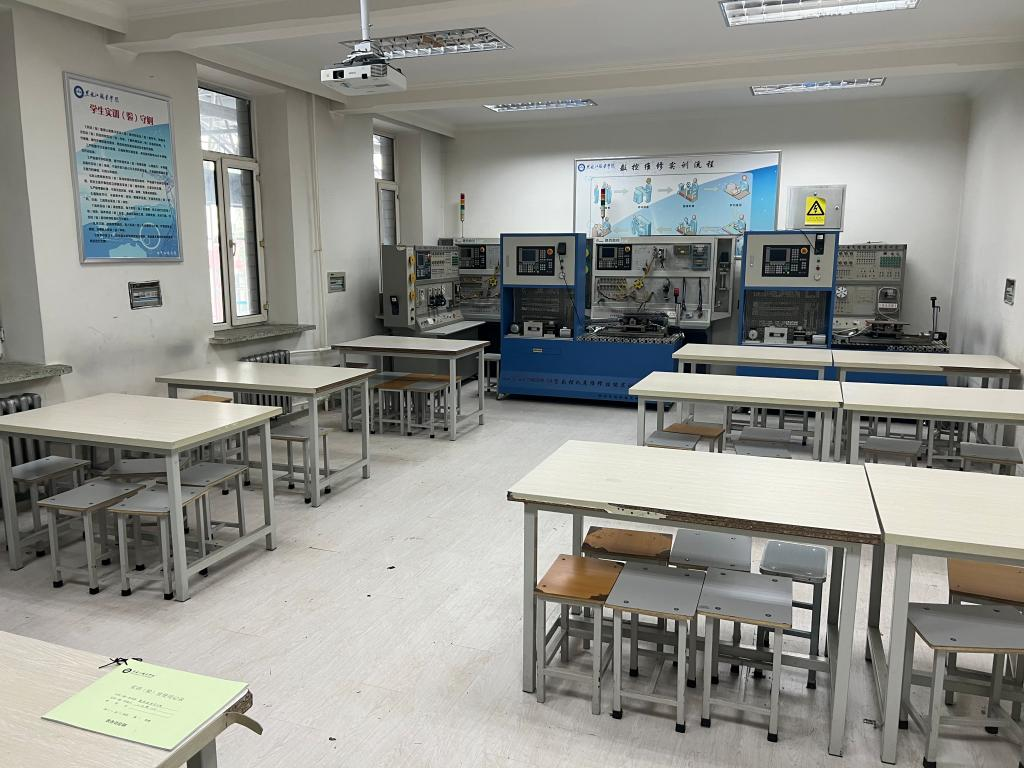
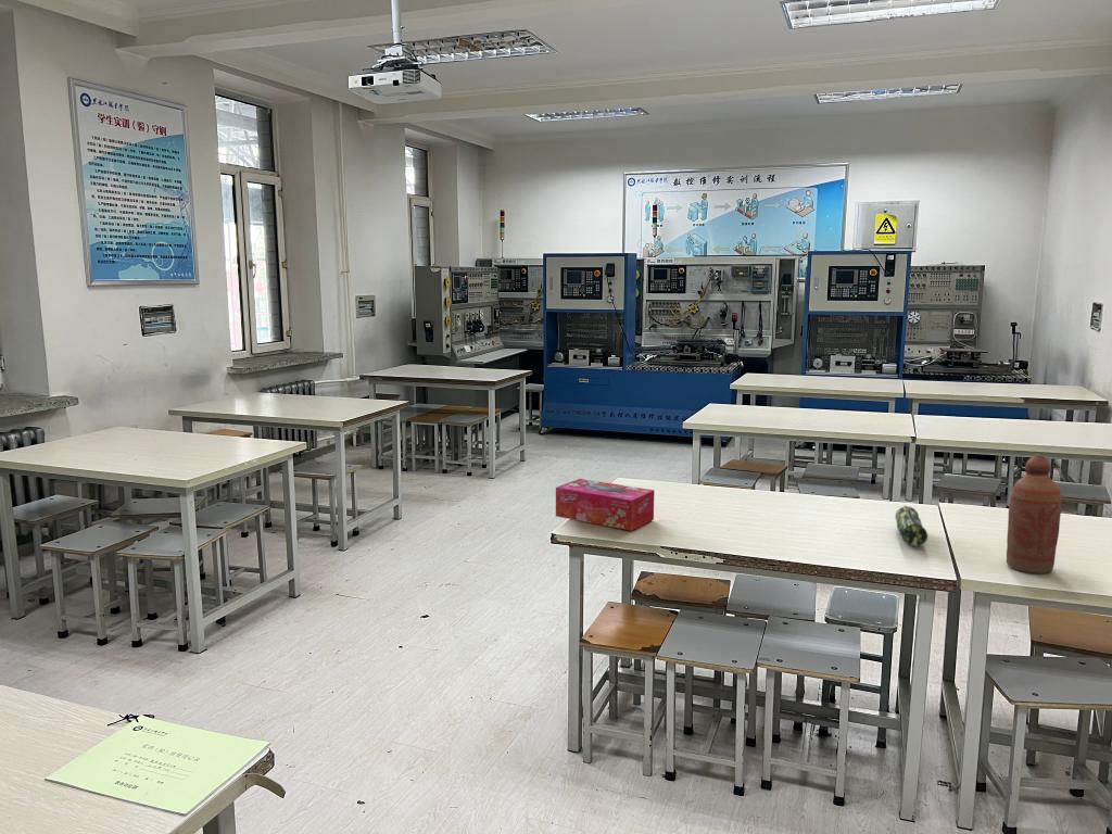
+ tissue box (604, 503)
+ bottle (1034, 511)
+ pencil case (910, 526)
